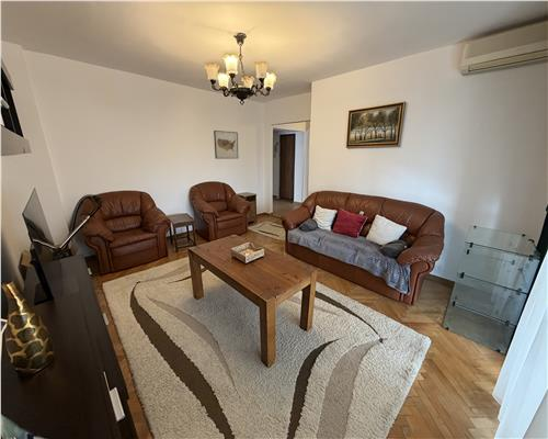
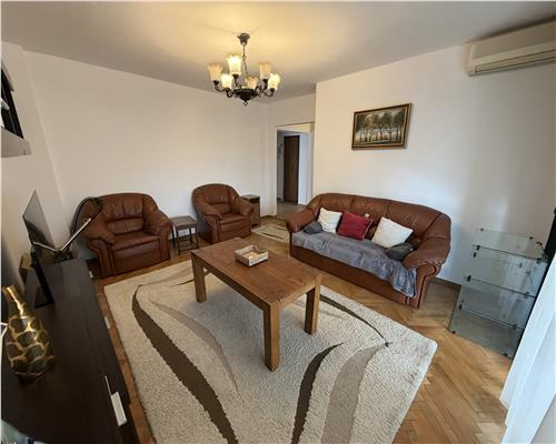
- wall art (226, 145)
